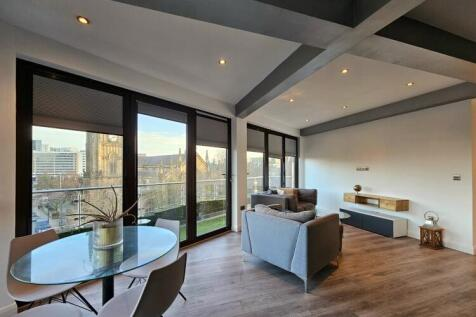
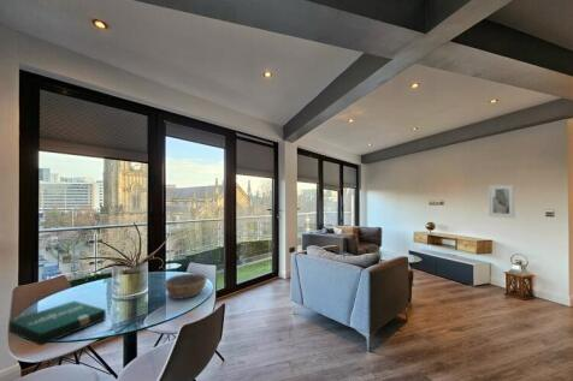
+ pizza box (59, 320)
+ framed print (501, 201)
+ bowl (185, 286)
